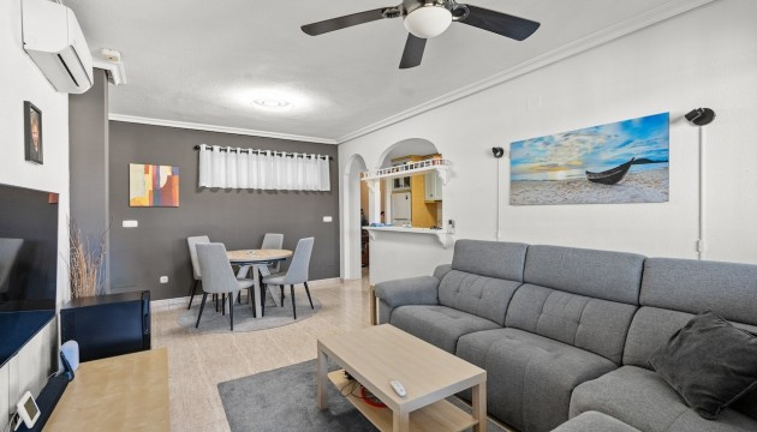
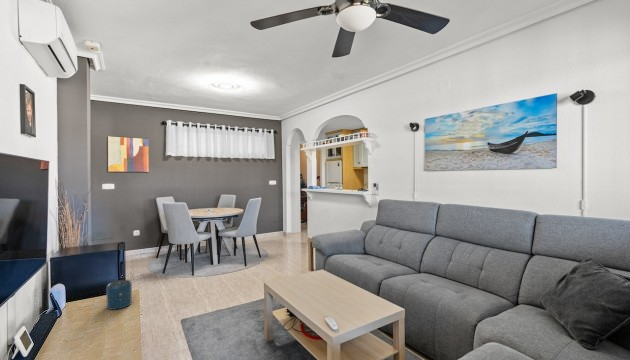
+ speaker (119, 294)
